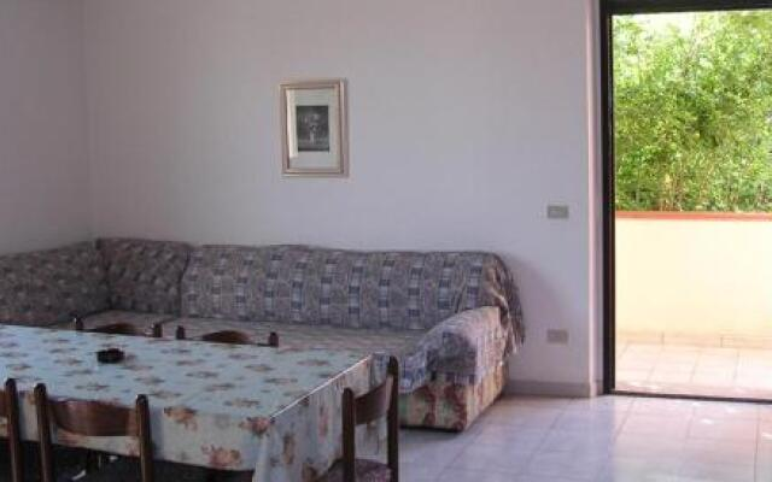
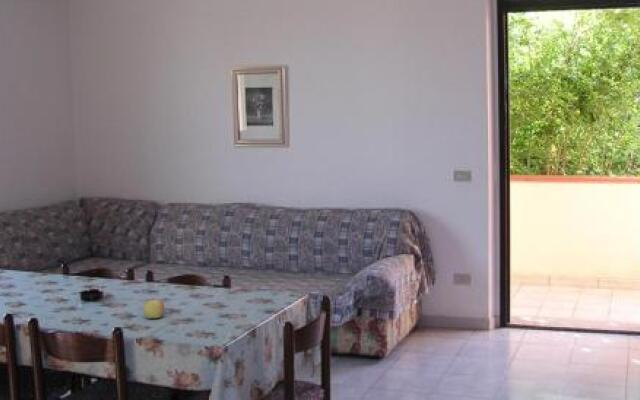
+ fruit (154, 307)
